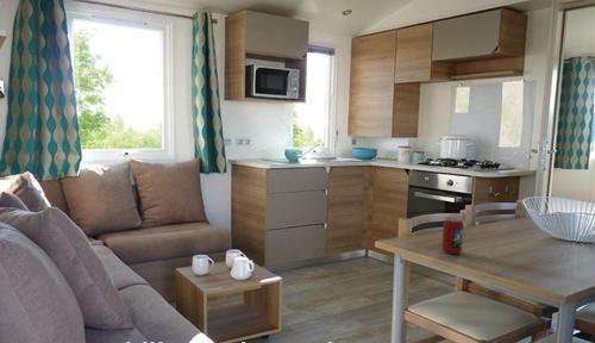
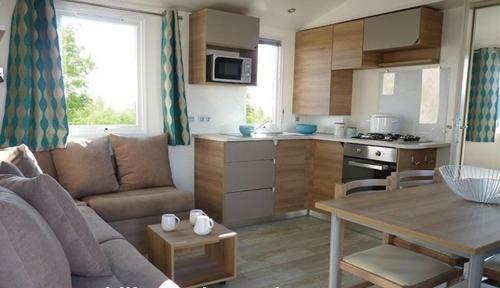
- beverage can (452, 235)
